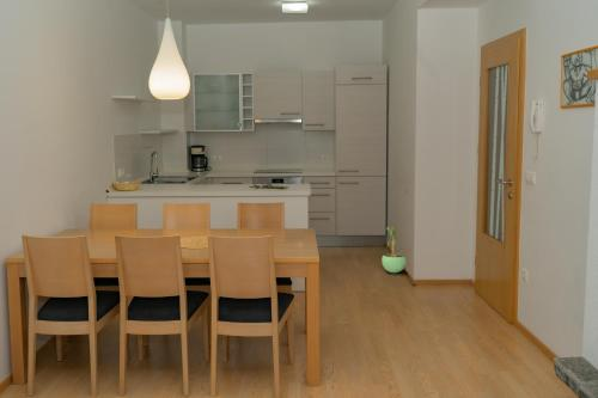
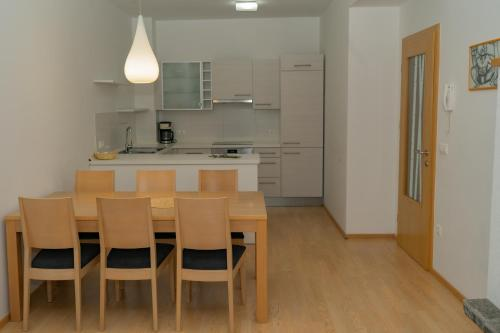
- potted plant (393, 249)
